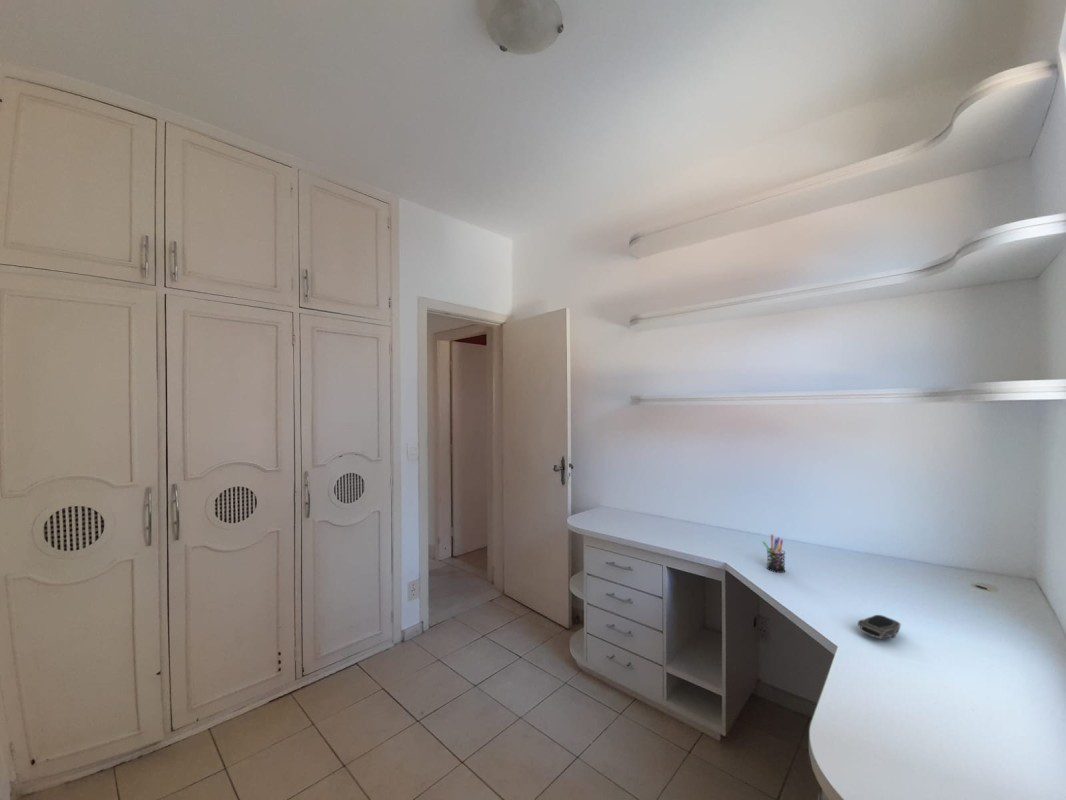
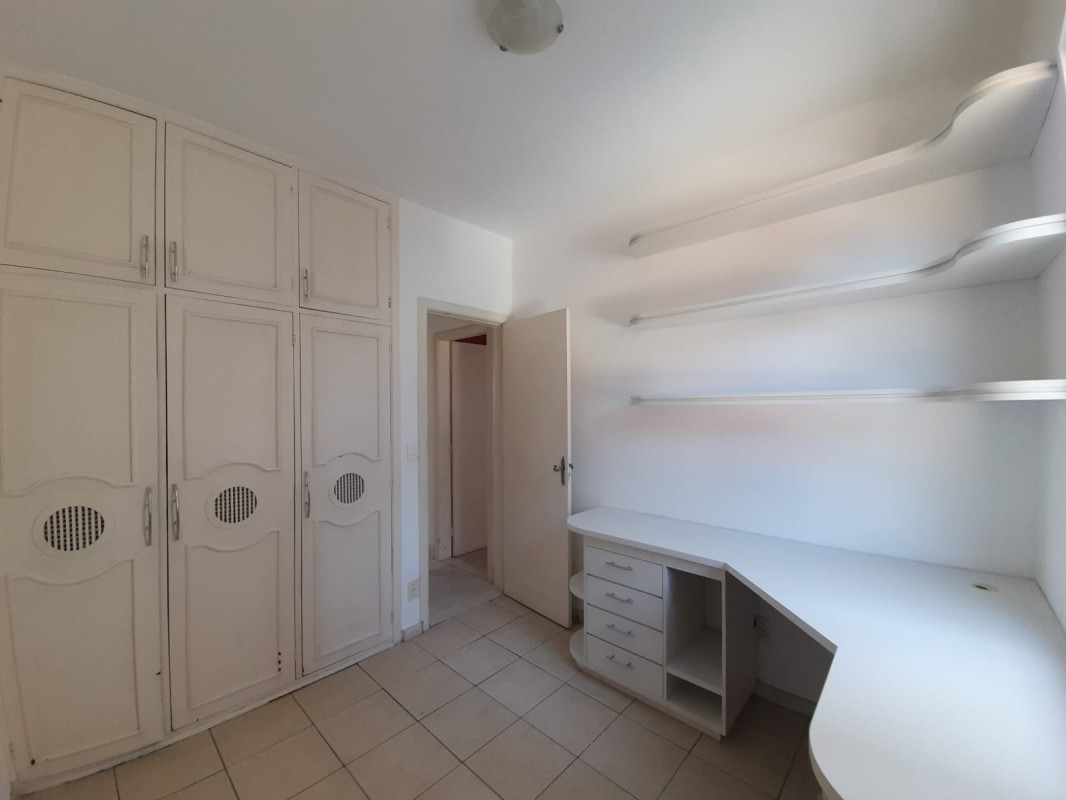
- pen holder (773, 553)
- computer mouse (880, 626)
